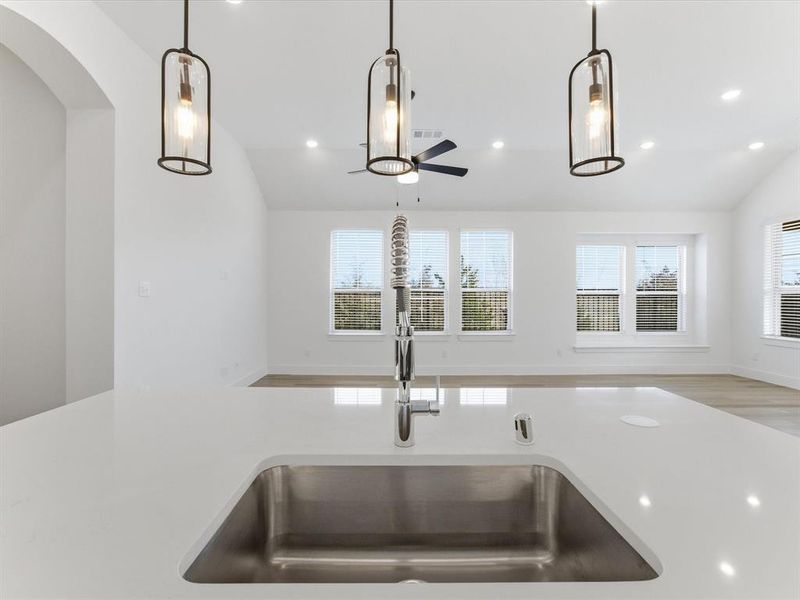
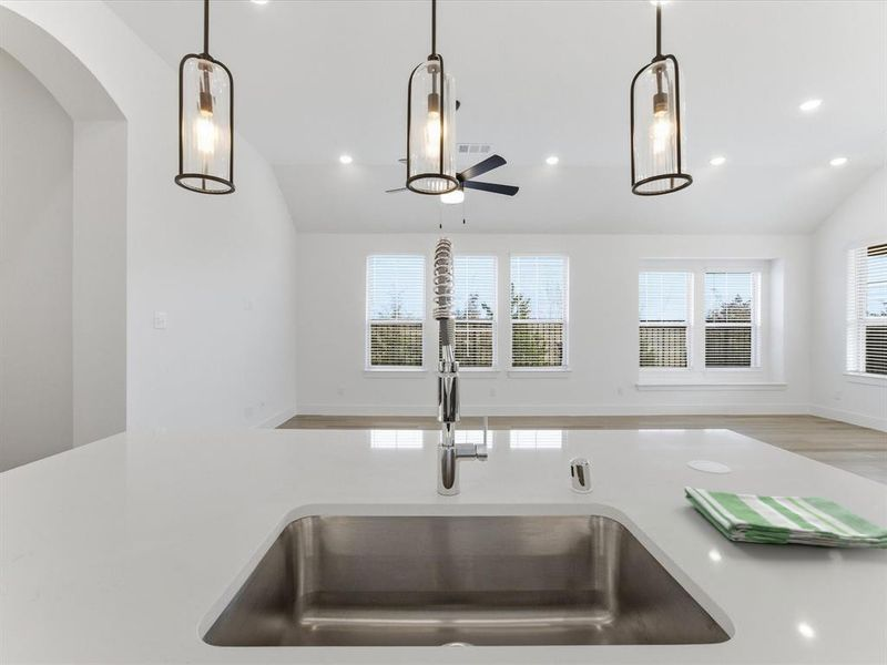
+ dish towel (778, 513)
